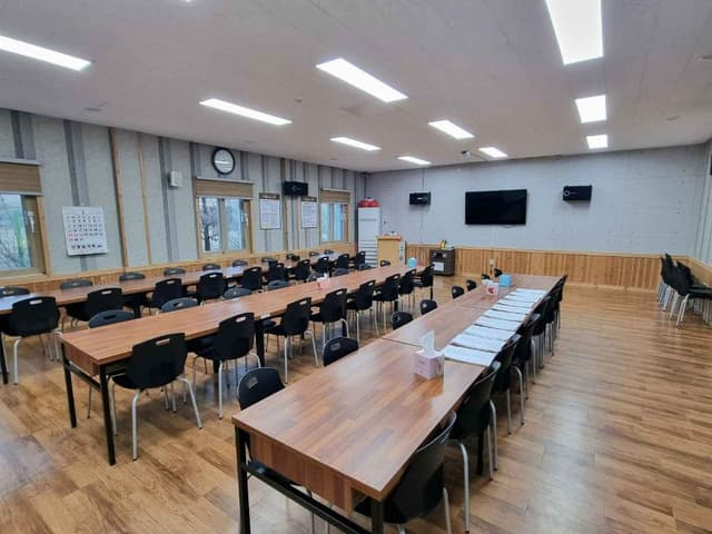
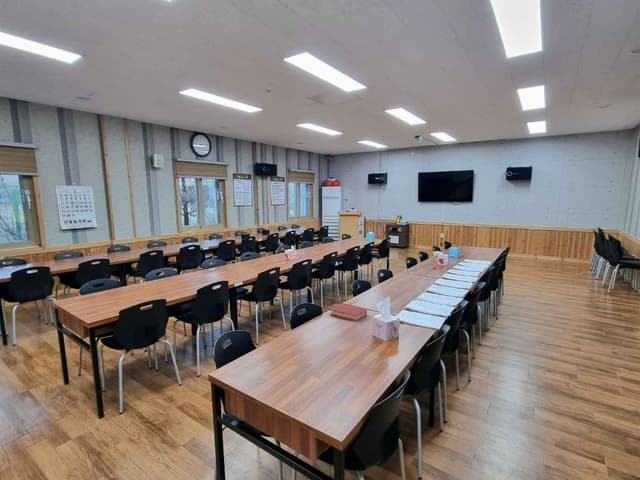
+ book (348, 312)
